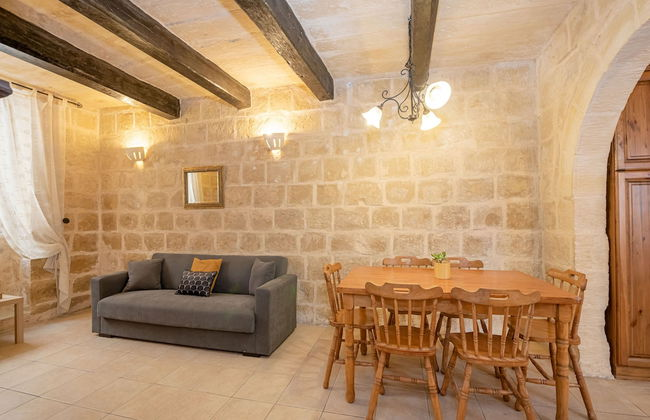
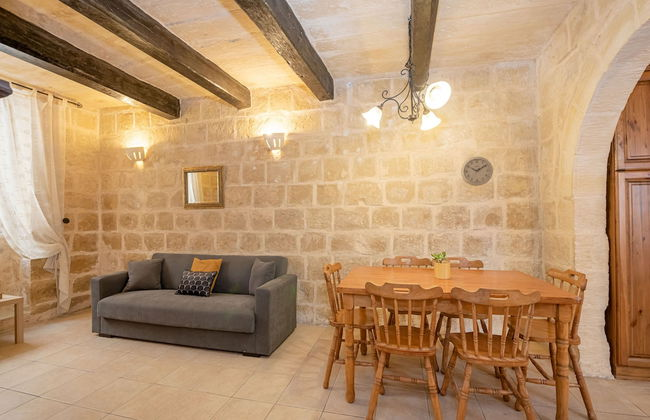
+ wall clock (476, 171)
